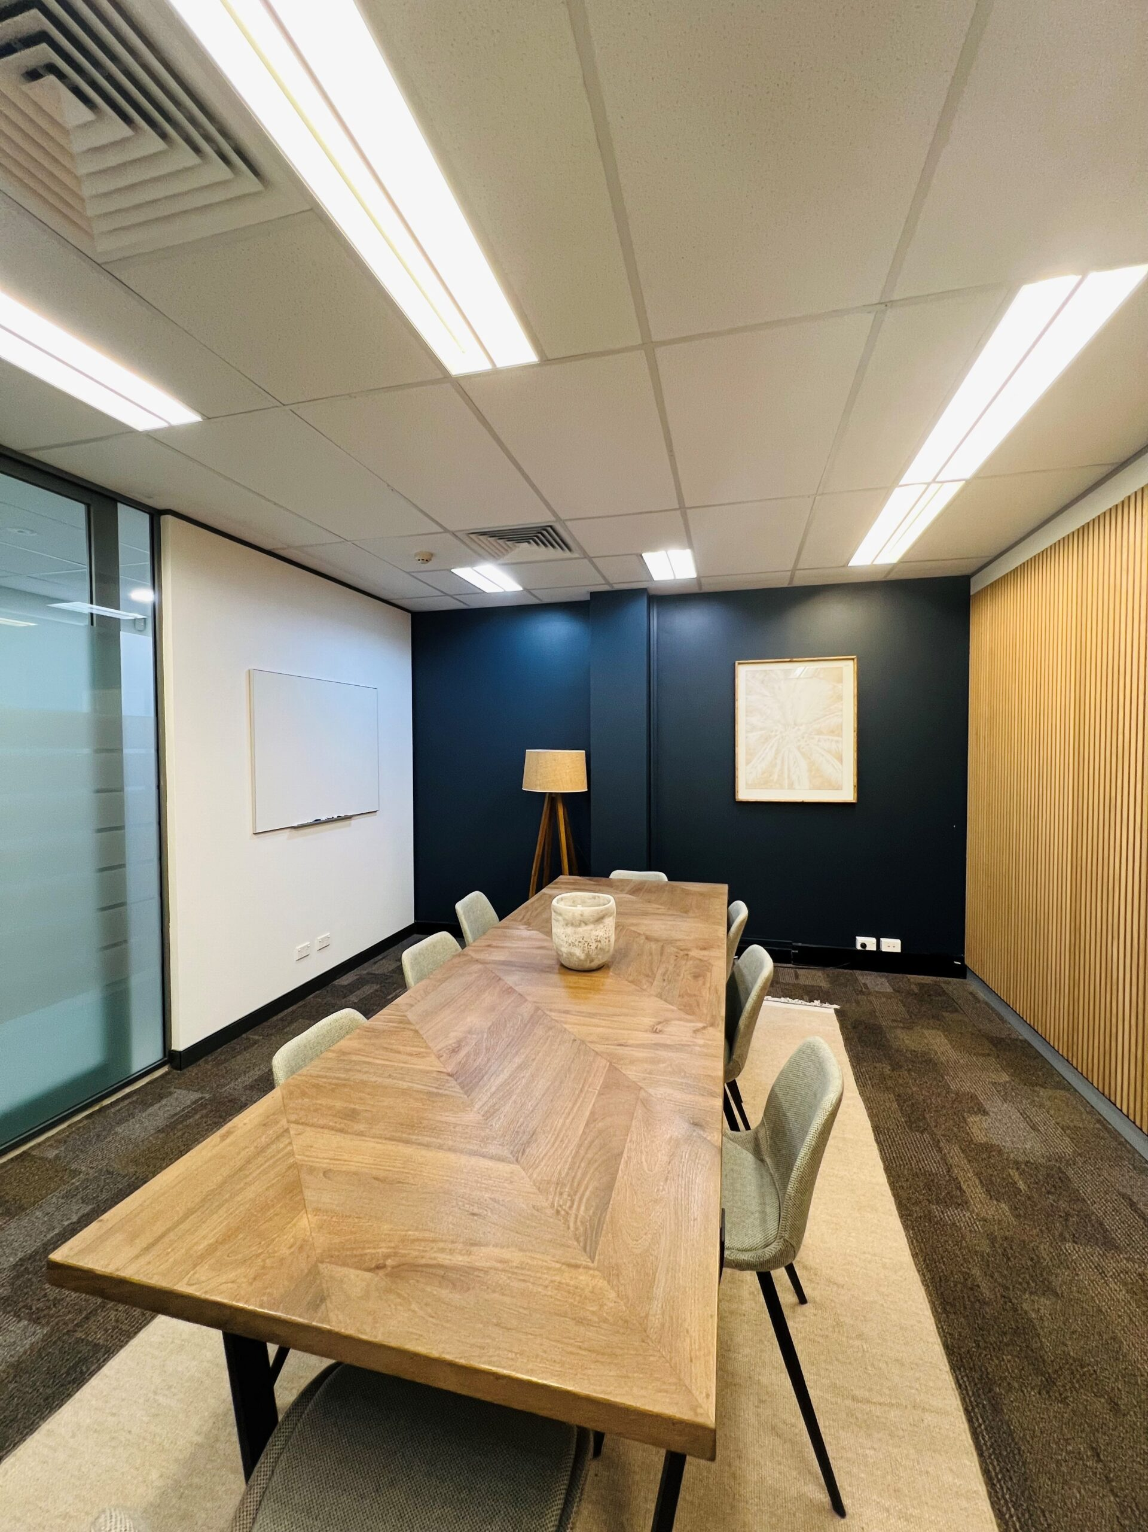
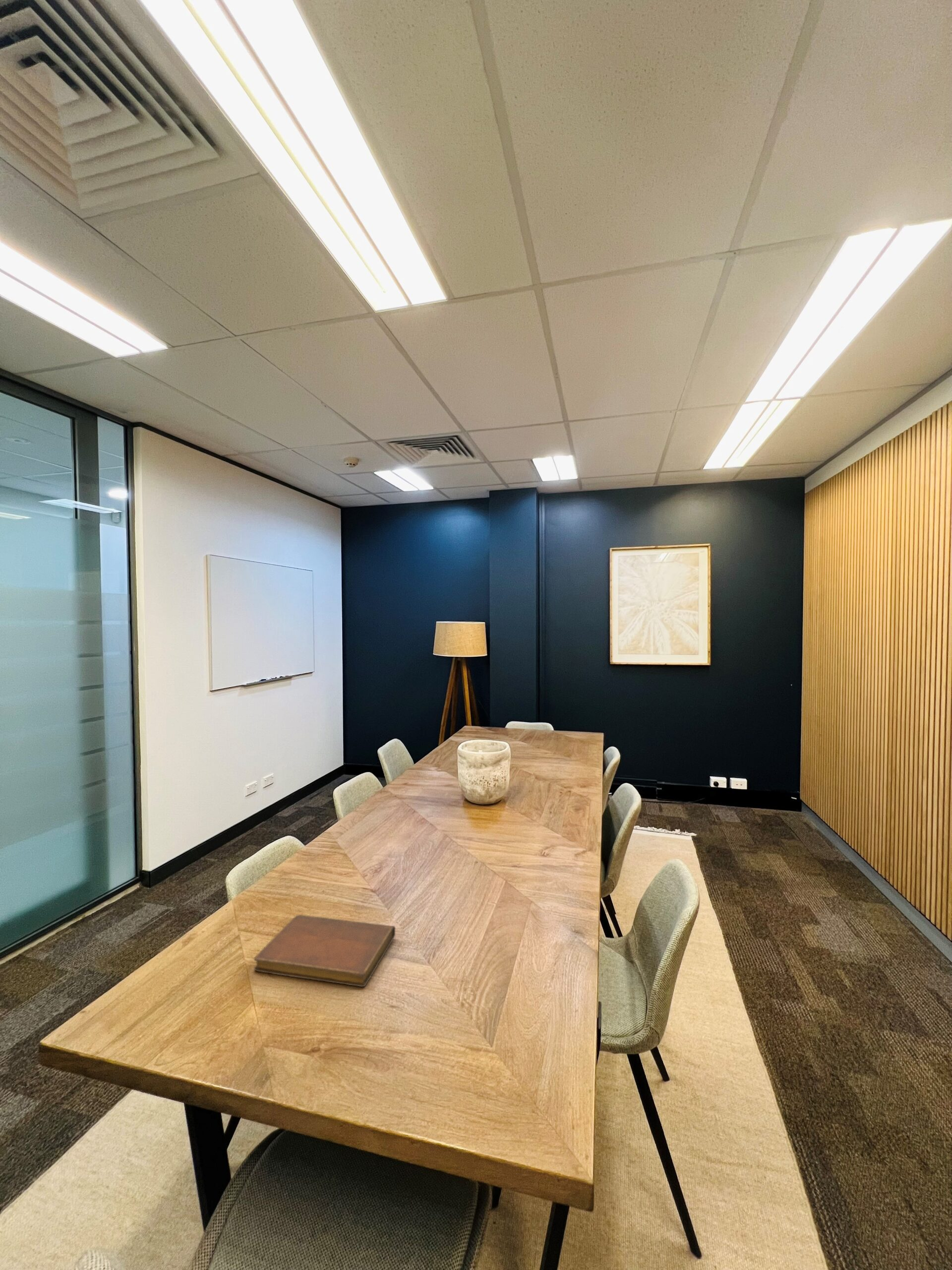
+ notebook (328, 946)
